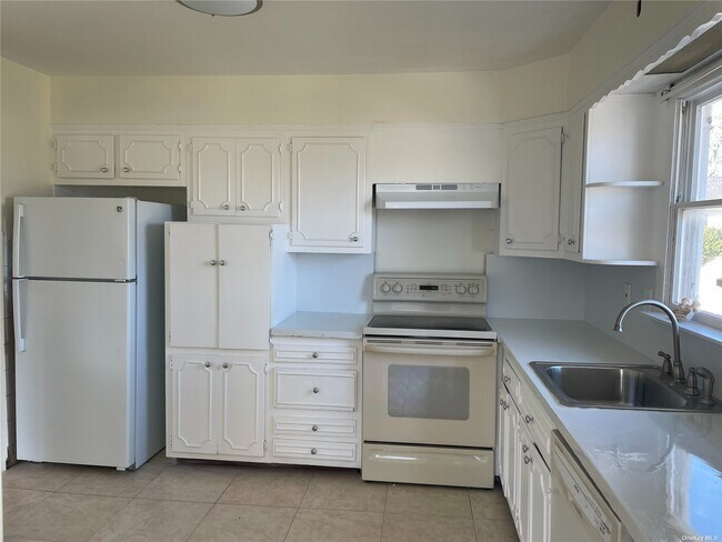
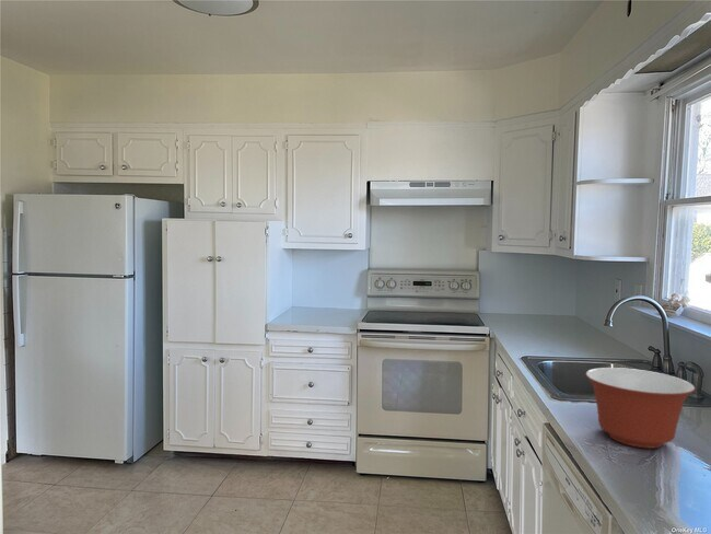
+ mixing bowl (636, 408)
